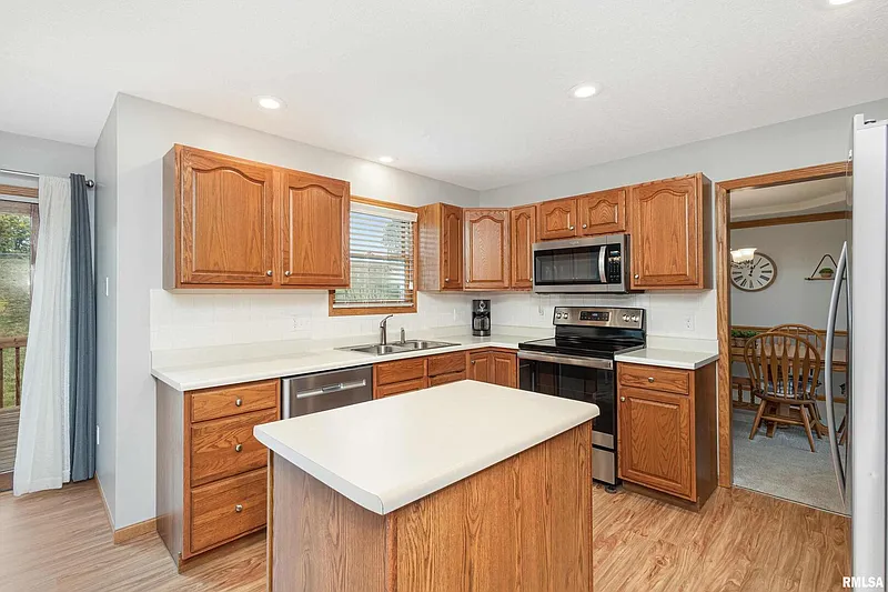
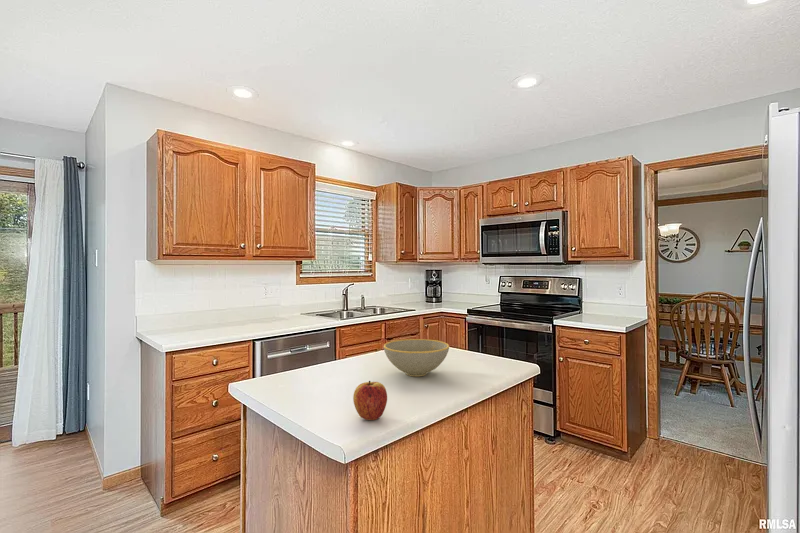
+ bowl (416, 359)
+ apple (370, 399)
